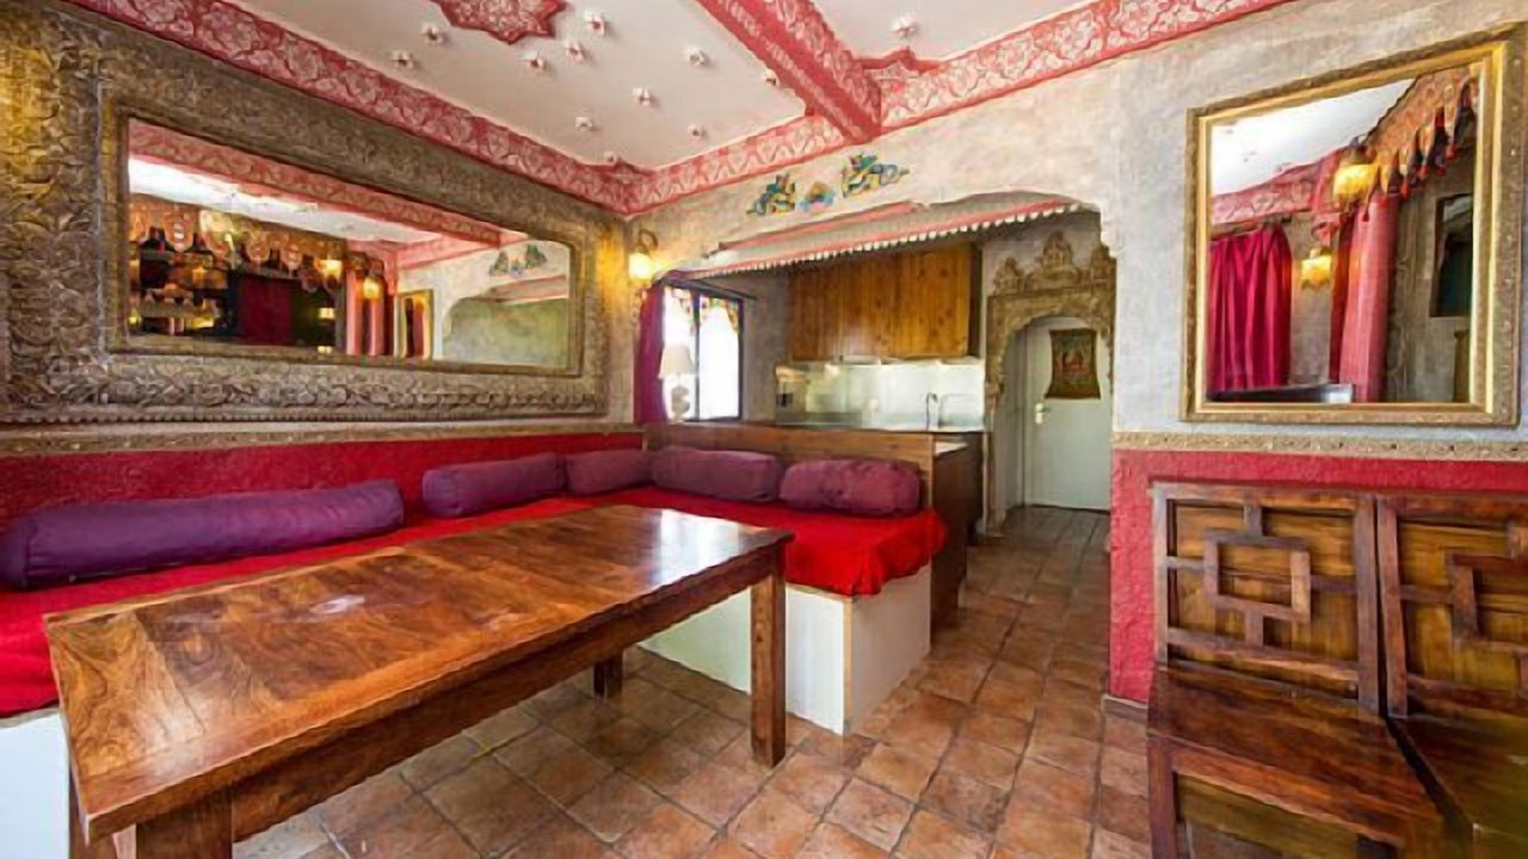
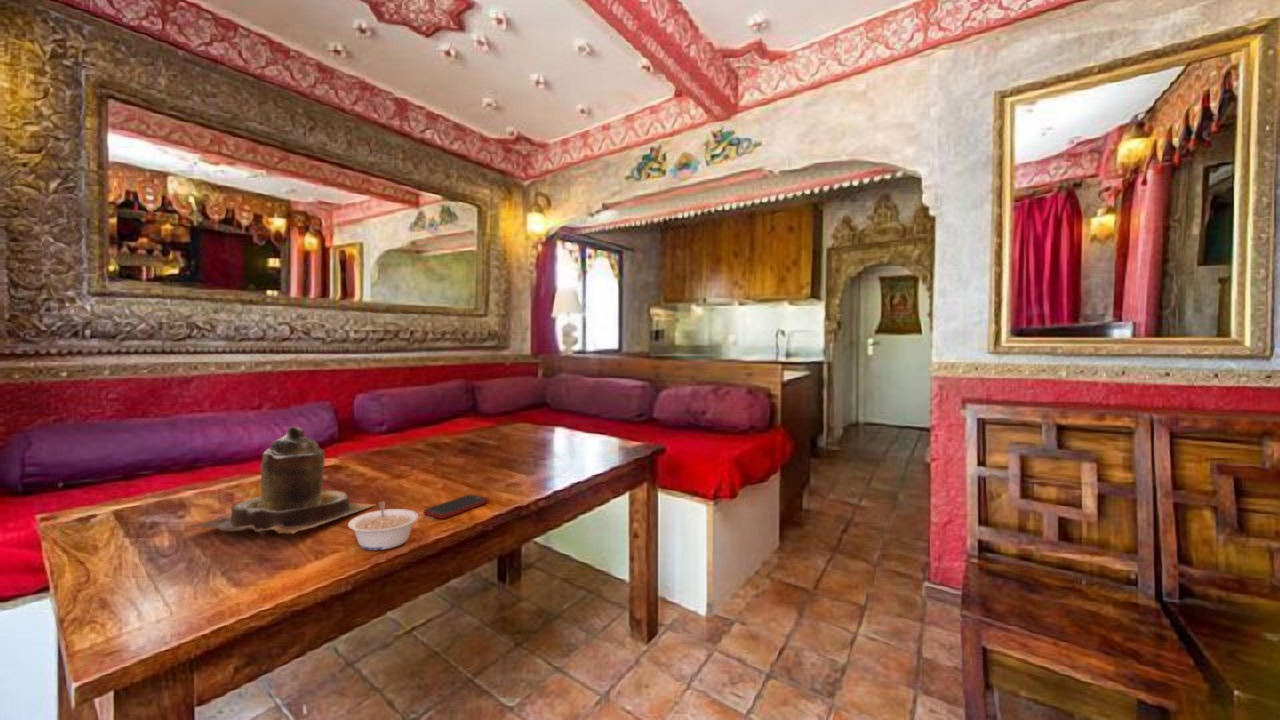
+ teapot (290, 474)
+ legume (382, 527)
+ cell phone (457, 505)
